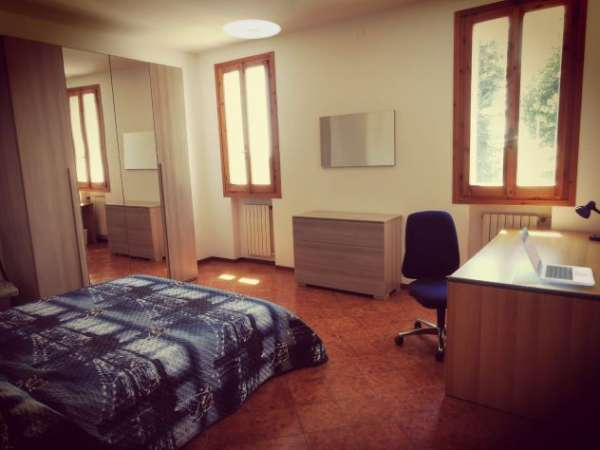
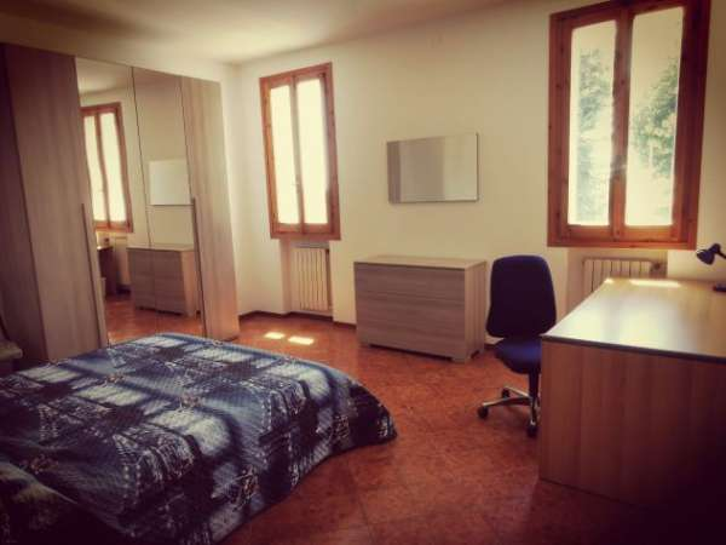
- laptop (553, 264)
- ceiling light (251, 26)
